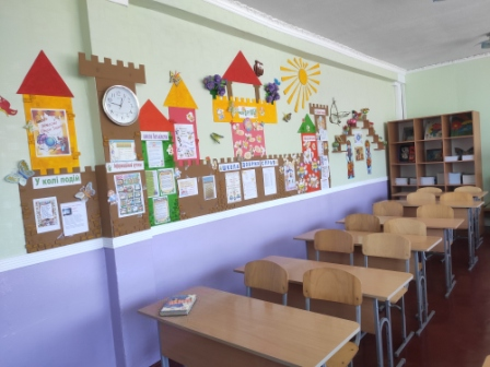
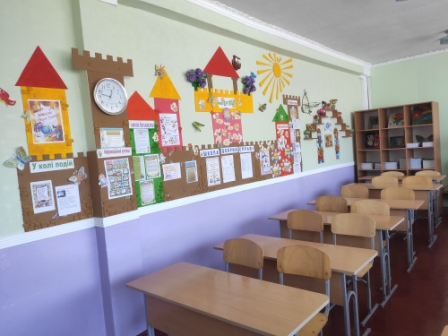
- book (178, 305)
